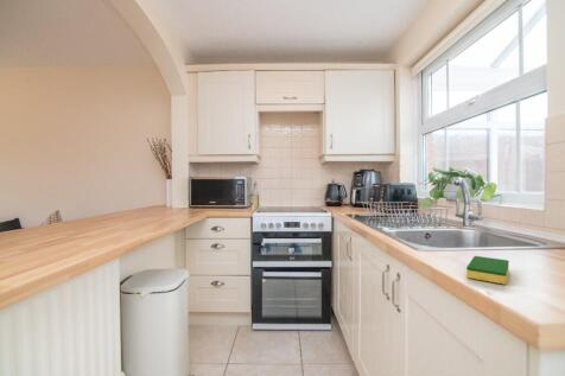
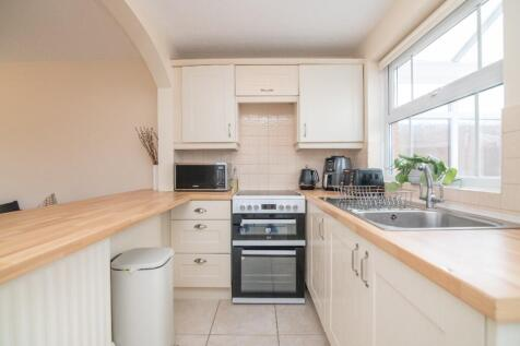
- dish sponge (488, 268)
